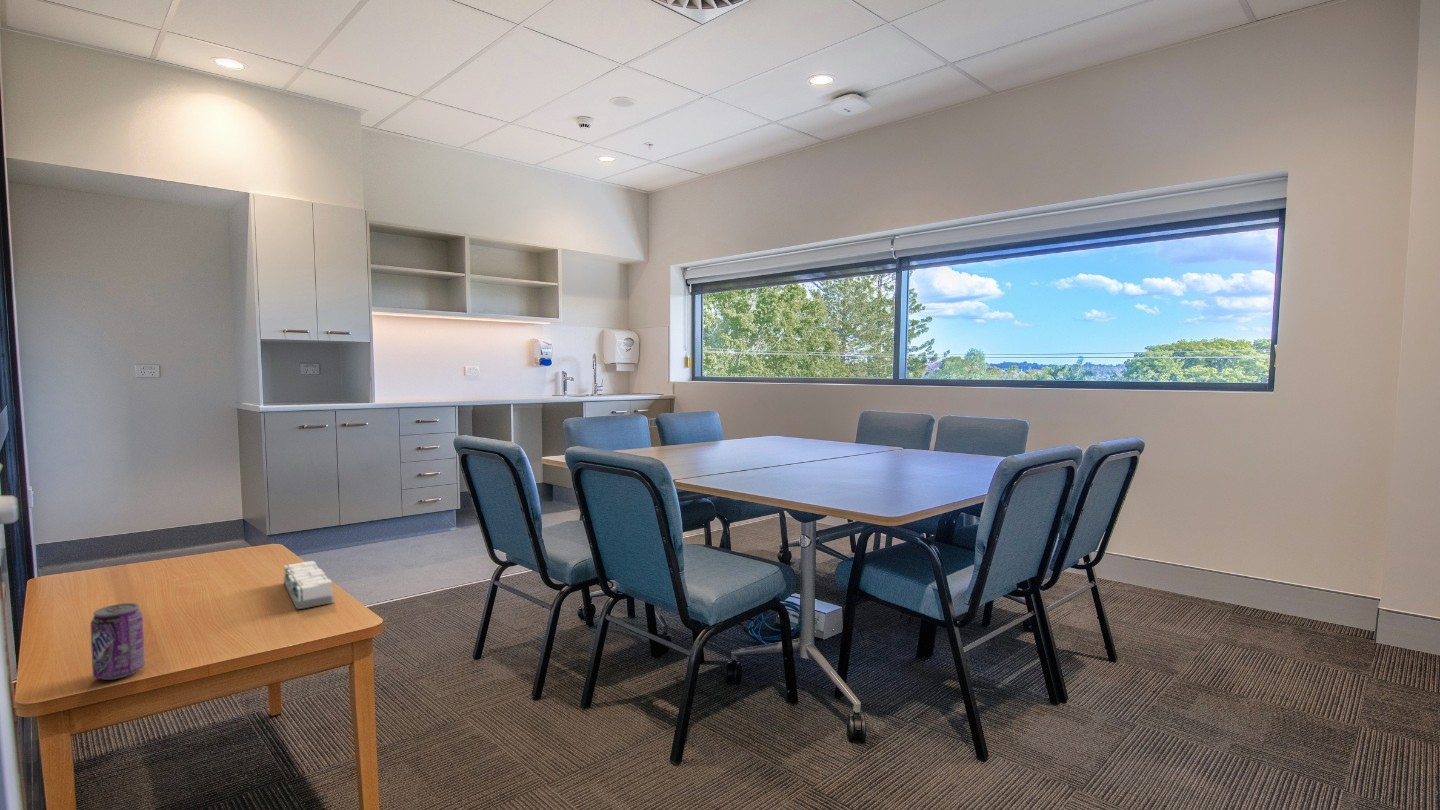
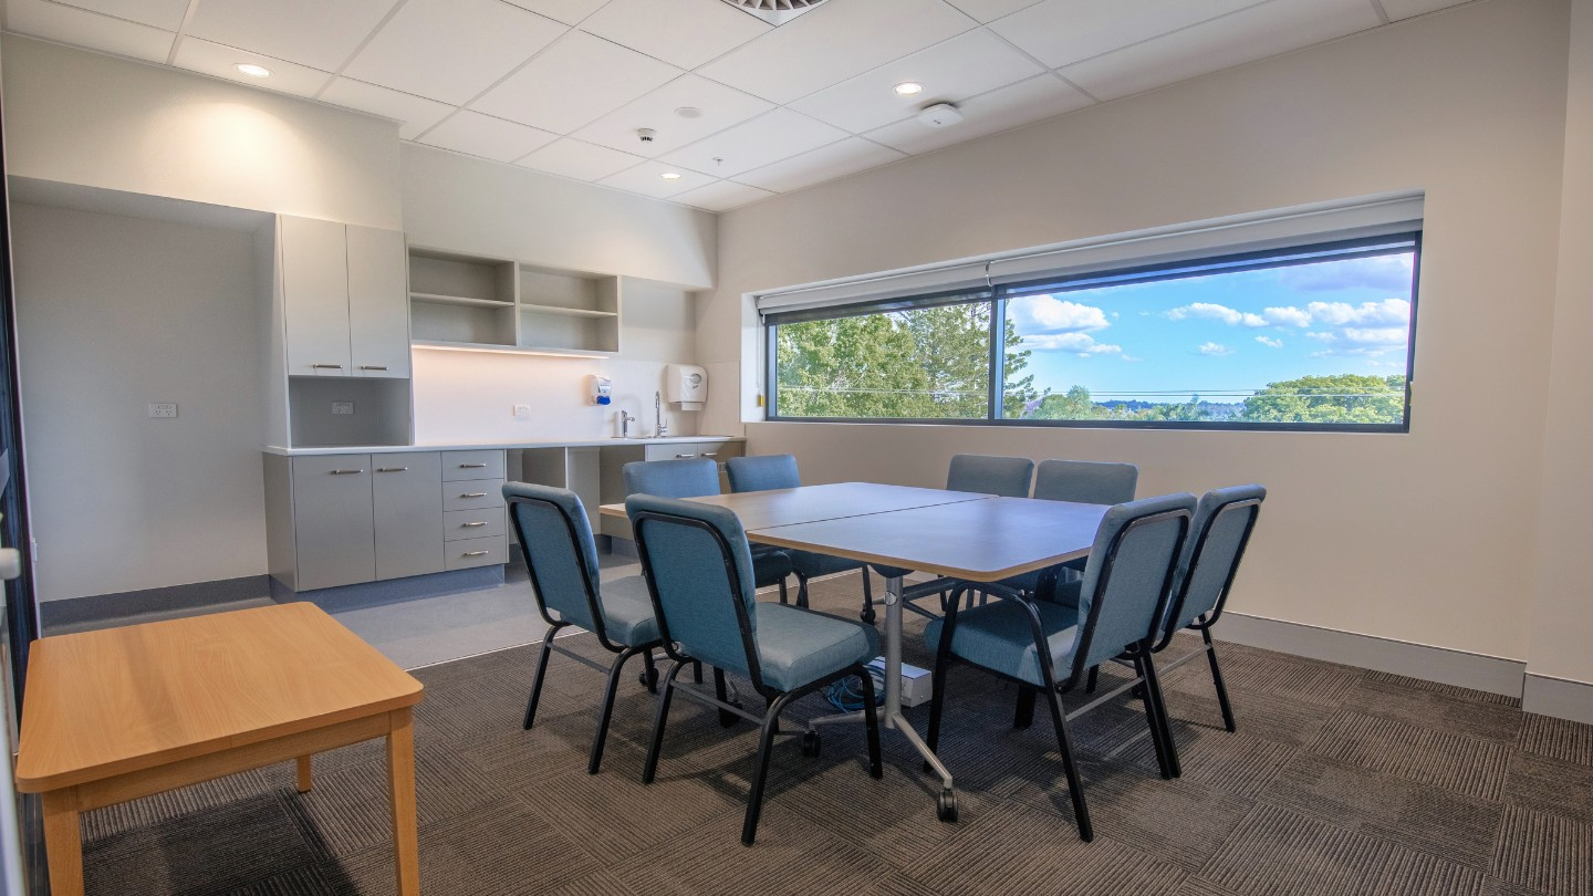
- beverage can (117, 641)
- architectural model (306, 582)
